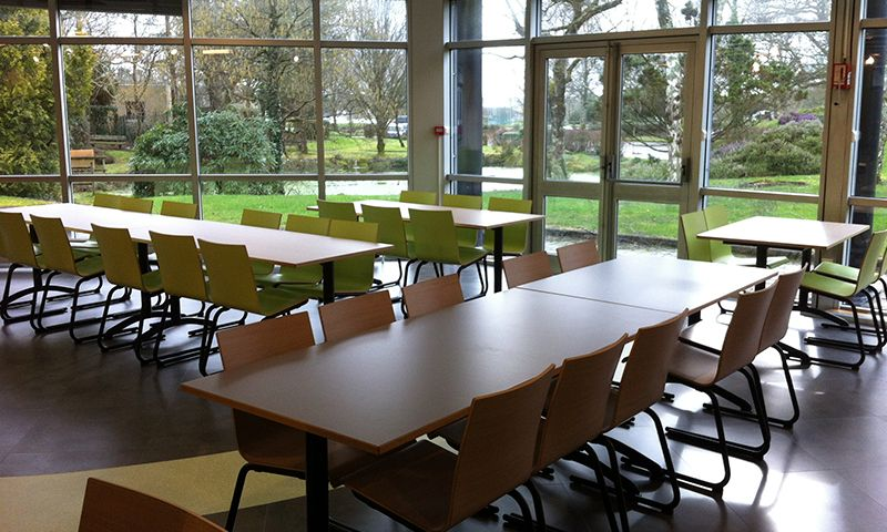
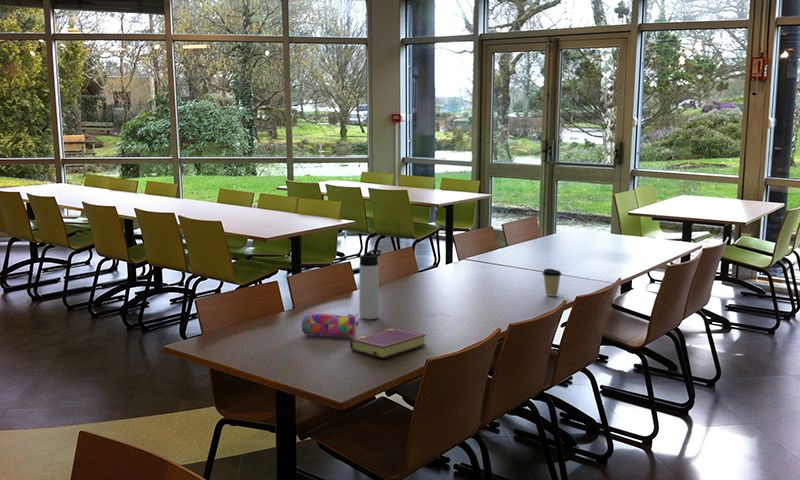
+ thermos bottle (371, 284)
+ pencil case (330, 324)
+ coffee cup (551, 282)
+ book (387, 342)
